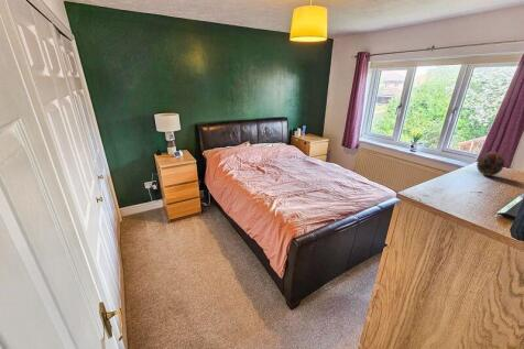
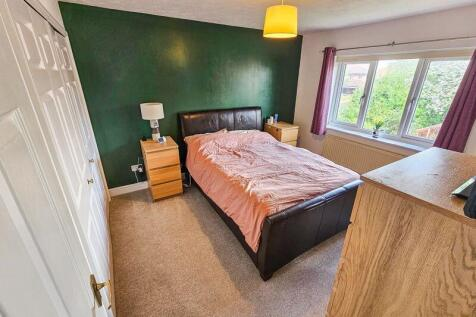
- decorative egg (490, 163)
